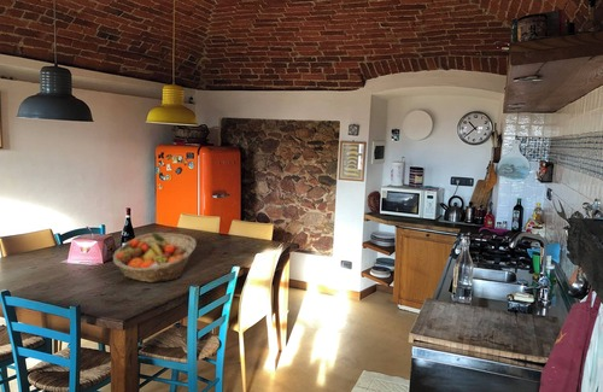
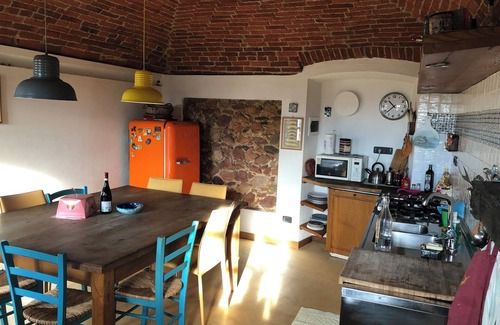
- fruit basket (154, 256)
